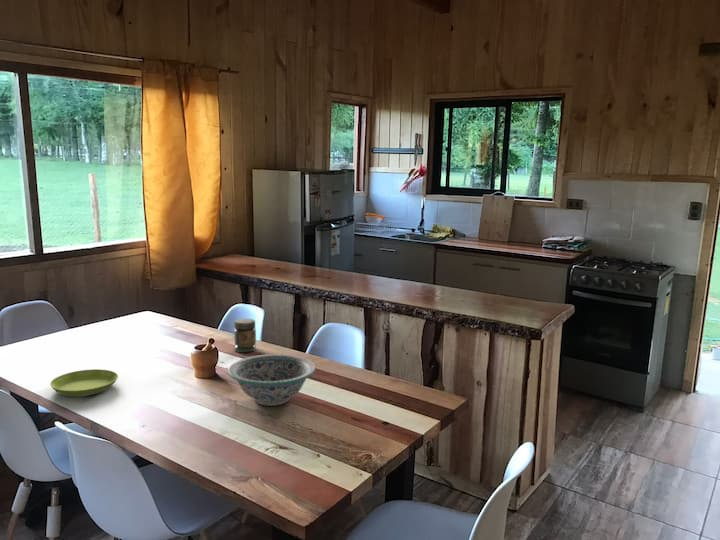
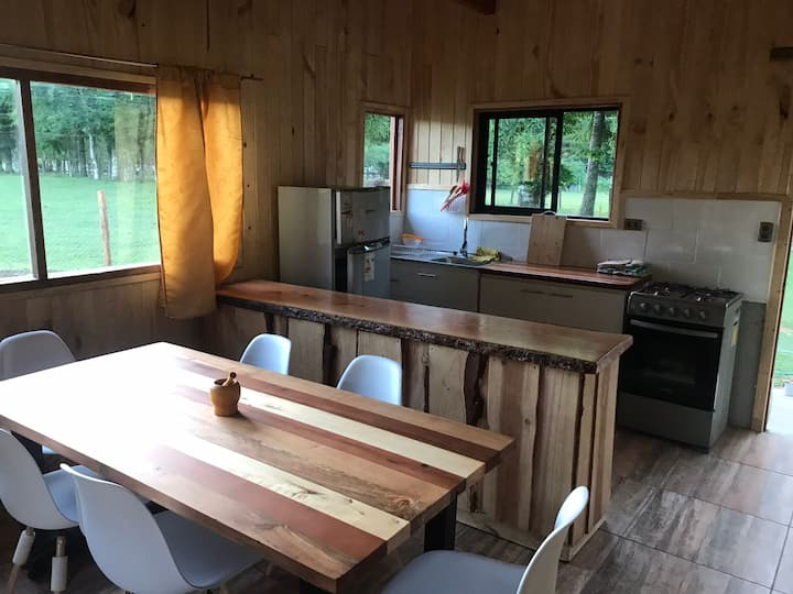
- jar (245, 335)
- decorative bowl (272, 383)
- saucer (85, 383)
